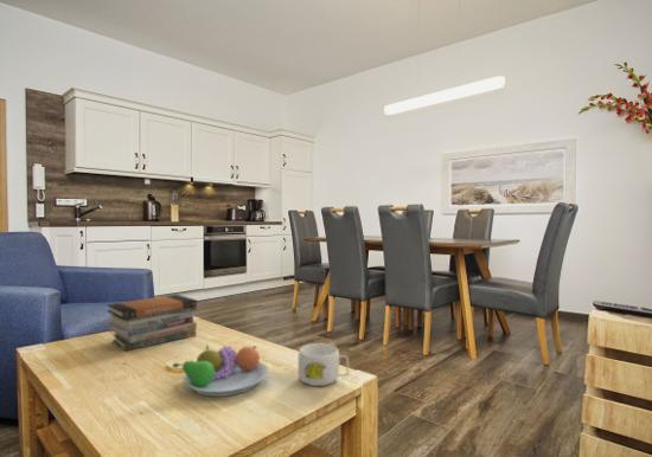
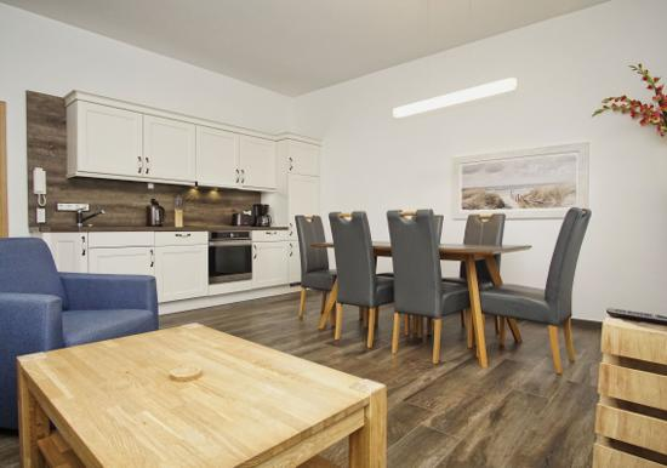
- mug (319, 363)
- fruit bowl (223, 365)
- book stack (153, 320)
